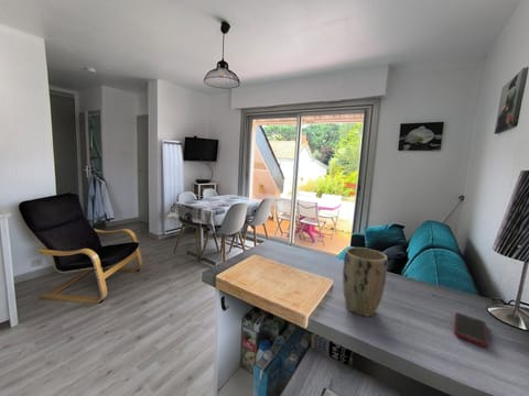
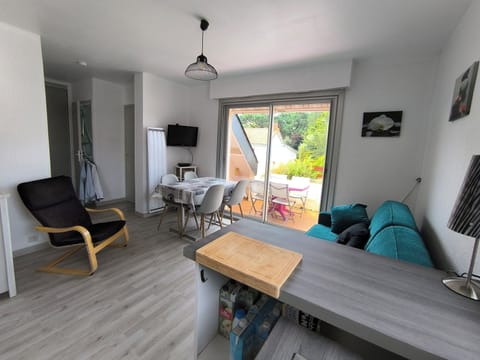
- cell phone (469, 328)
- plant pot (363, 280)
